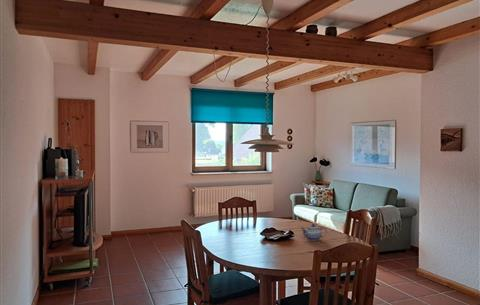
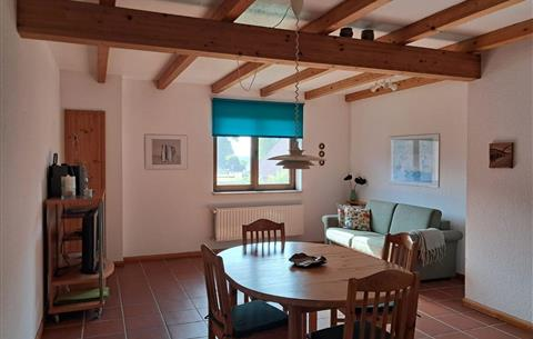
- teapot (313, 231)
